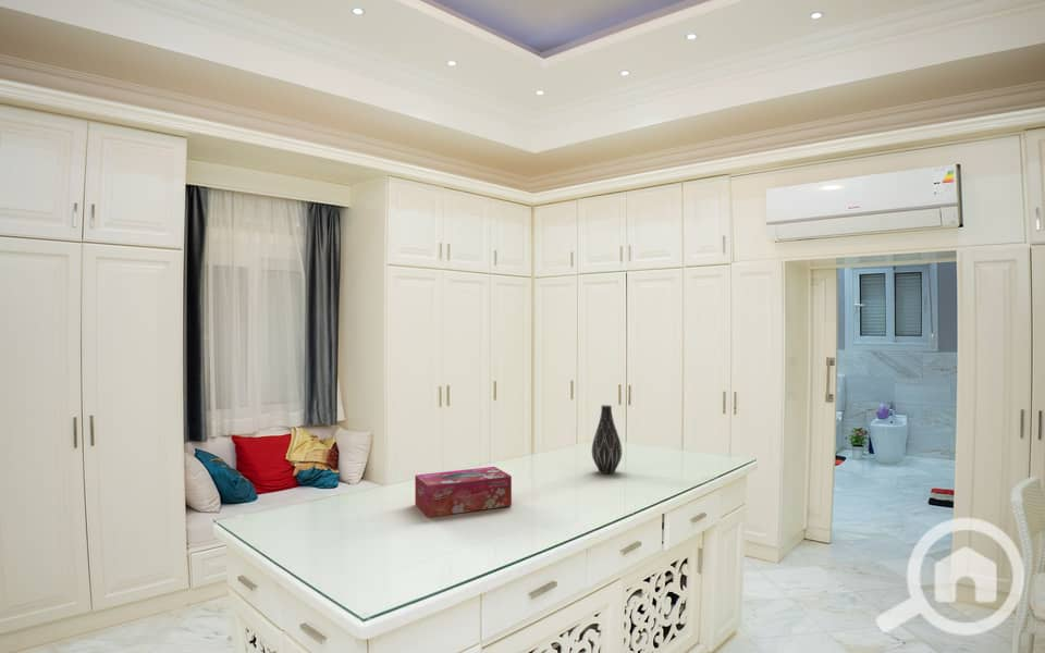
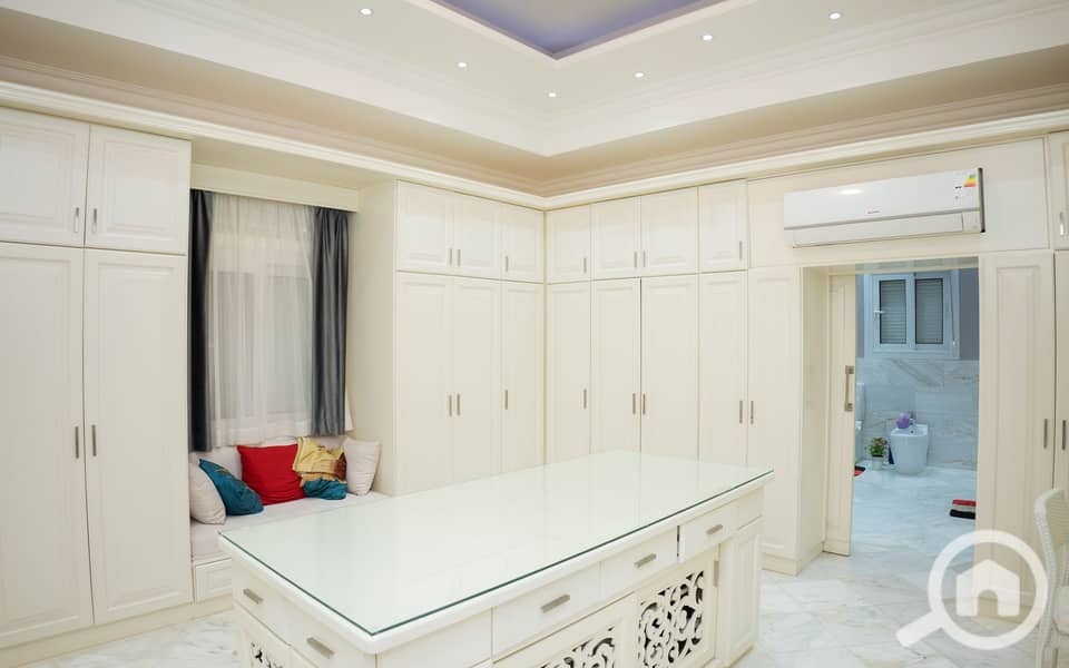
- vase (606, 439)
- tissue box (463, 490)
